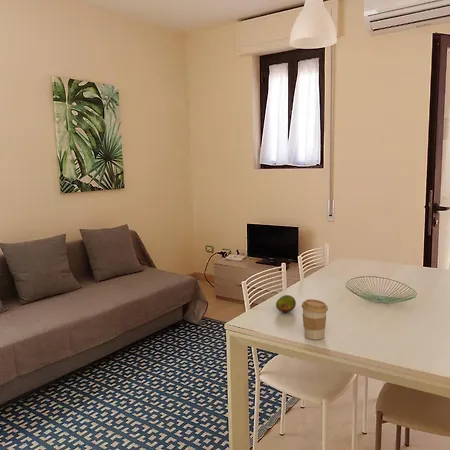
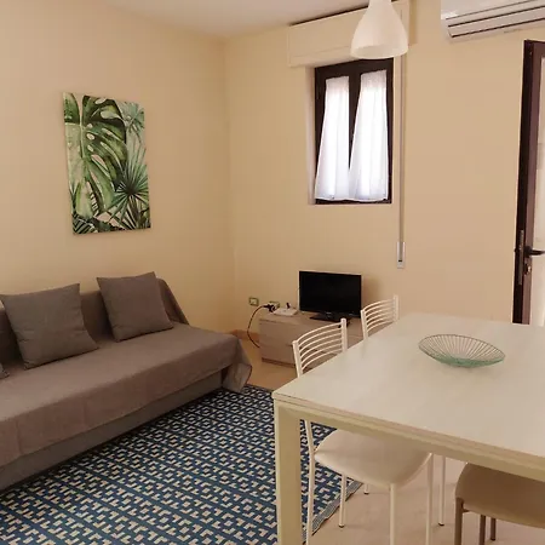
- coffee cup (314, 318)
- fruit (286, 303)
